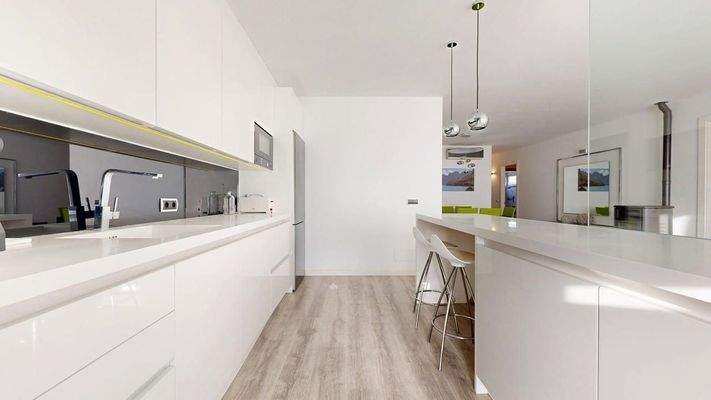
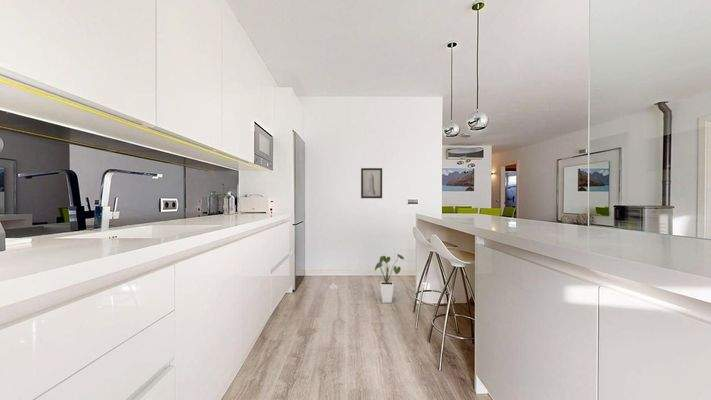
+ house plant (389, 277)
+ wall art (371, 183)
